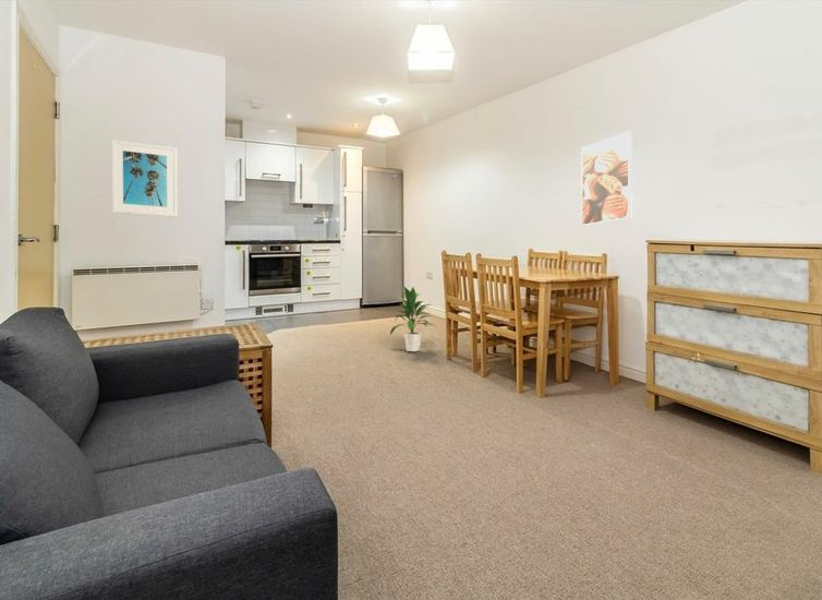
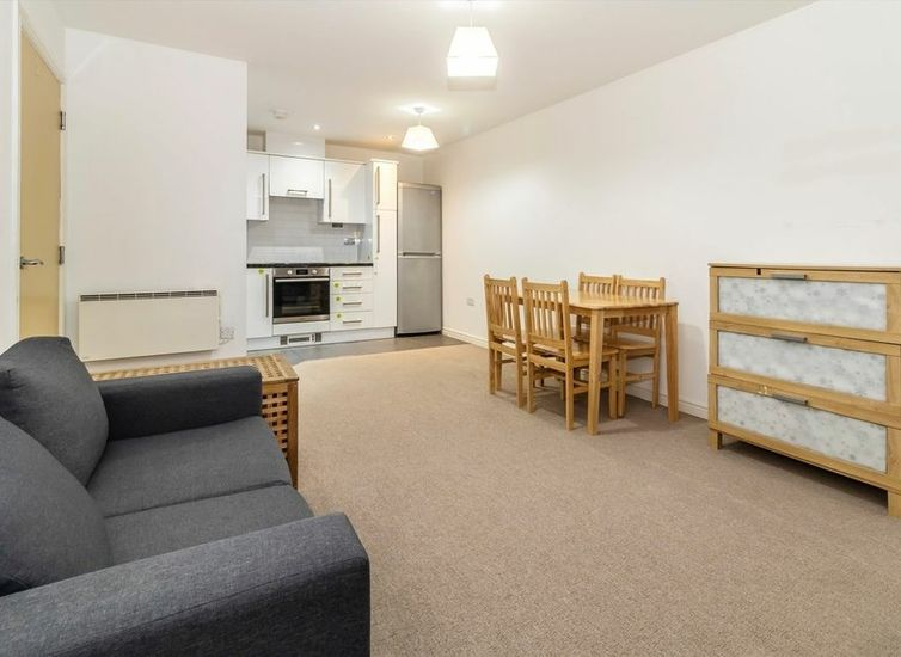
- indoor plant (411, 317)
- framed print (145, 179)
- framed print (605, 181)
